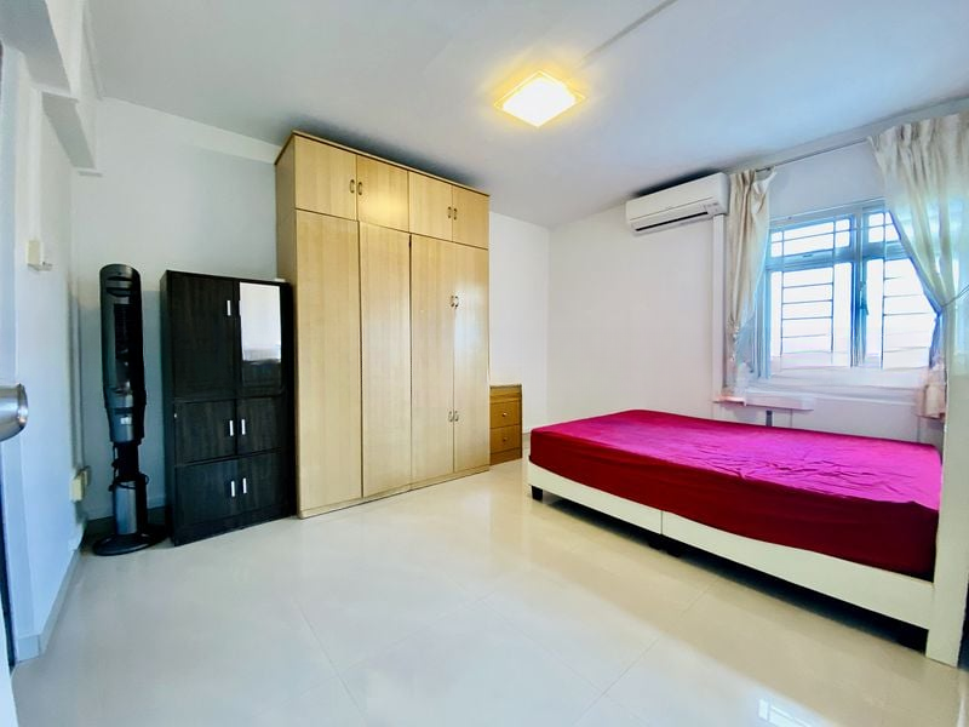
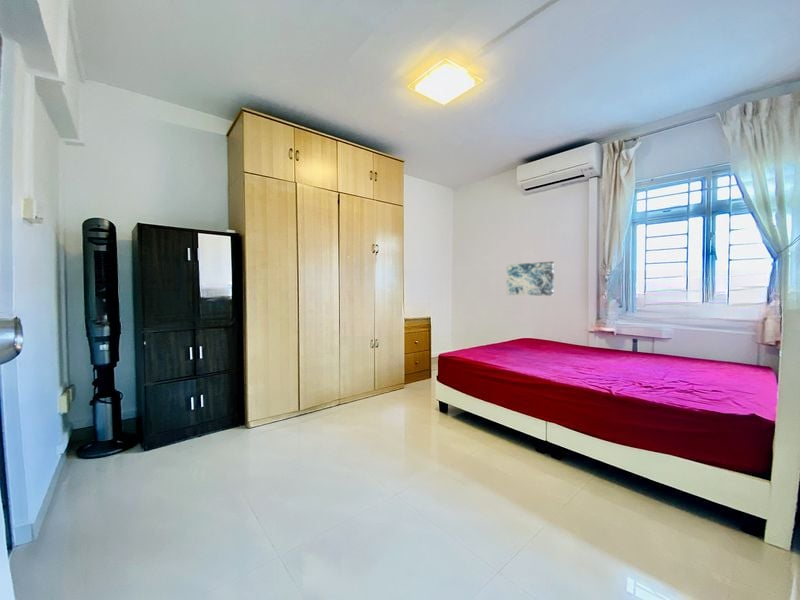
+ wall art (529, 279)
